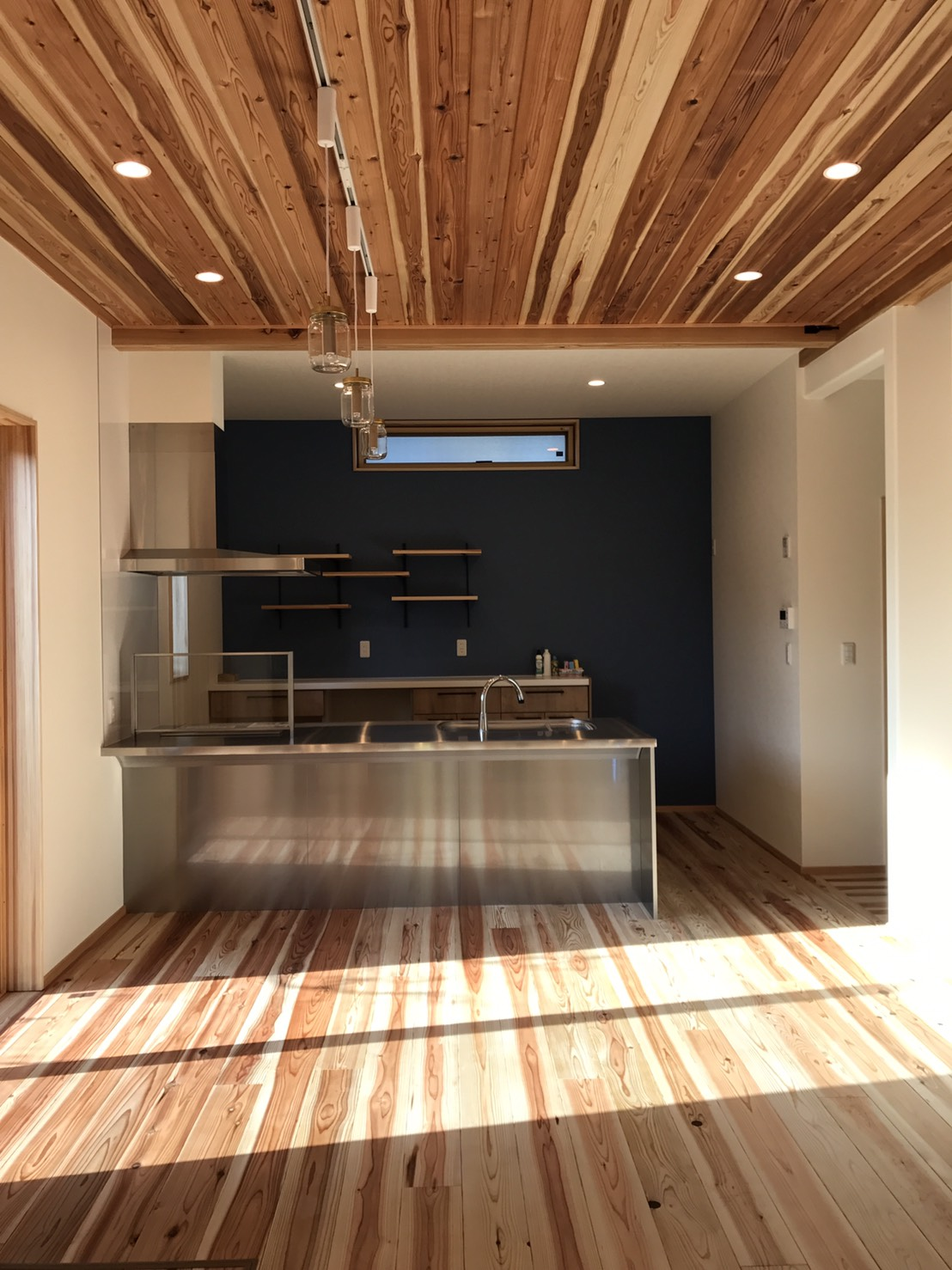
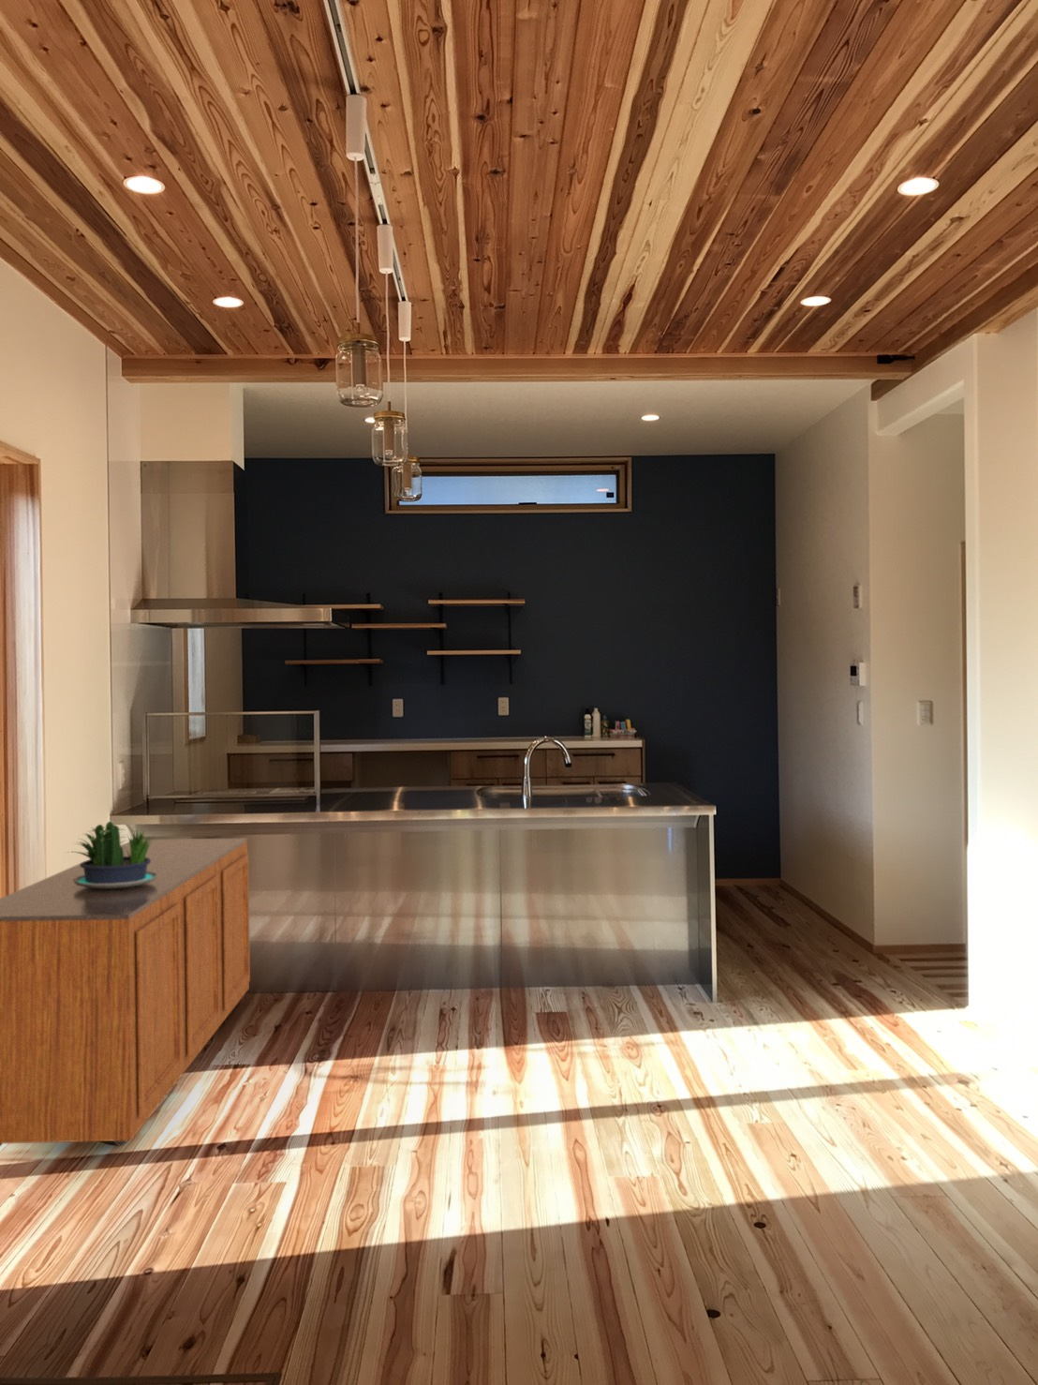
+ sideboard (135, 967)
+ potted plant (110, 852)
